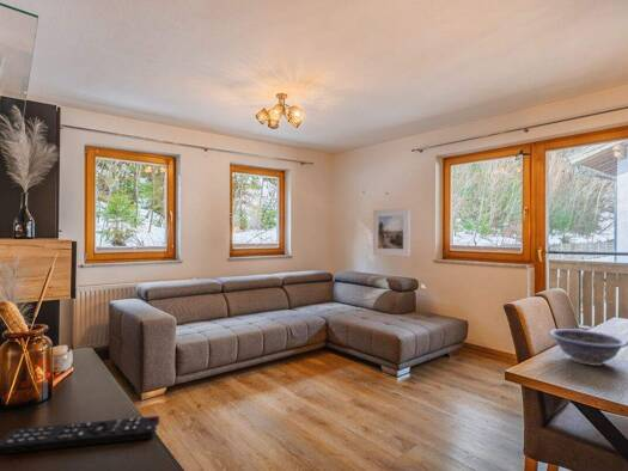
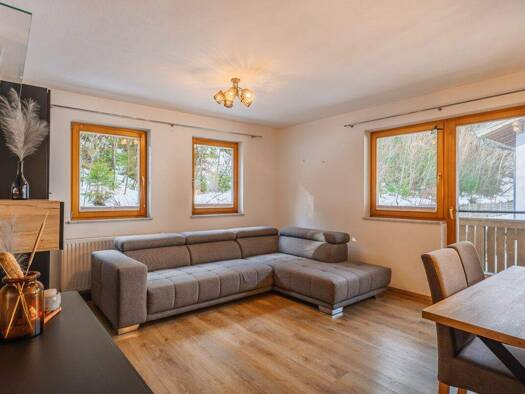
- remote control (83, 433)
- decorative bowl (586, 348)
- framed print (390, 232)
